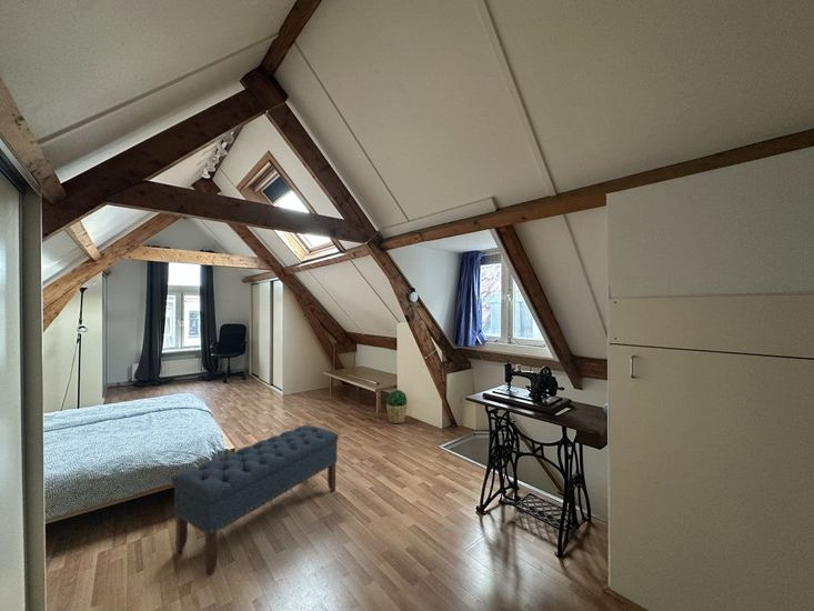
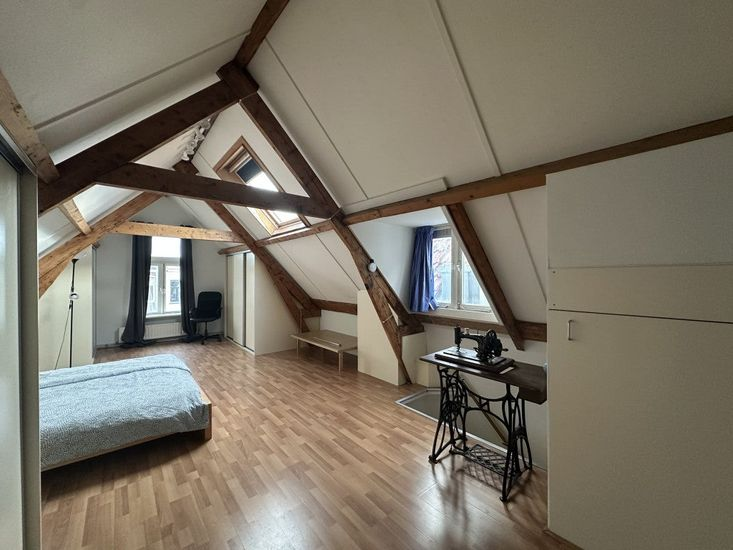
- potted plant (396, 405)
- bench (267, 481)
